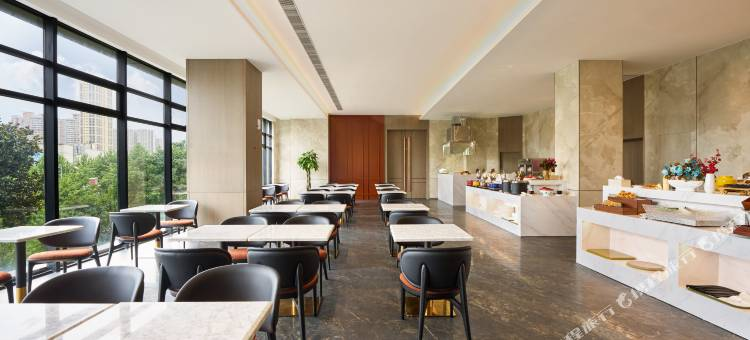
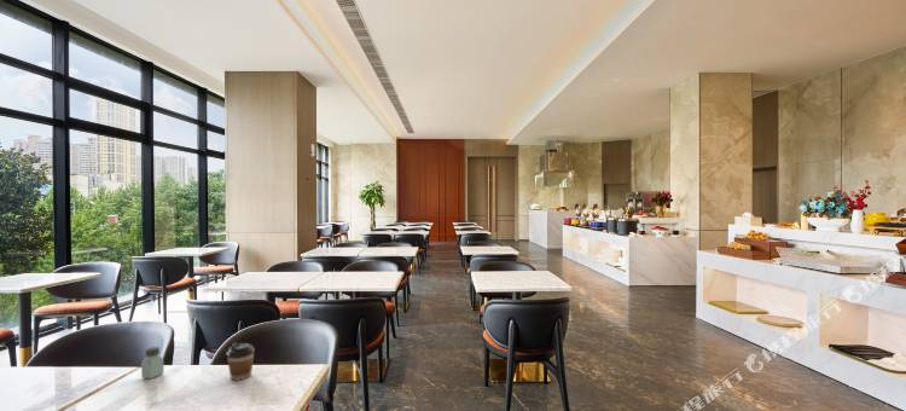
+ coffee cup (240, 359)
+ saltshaker (152, 361)
